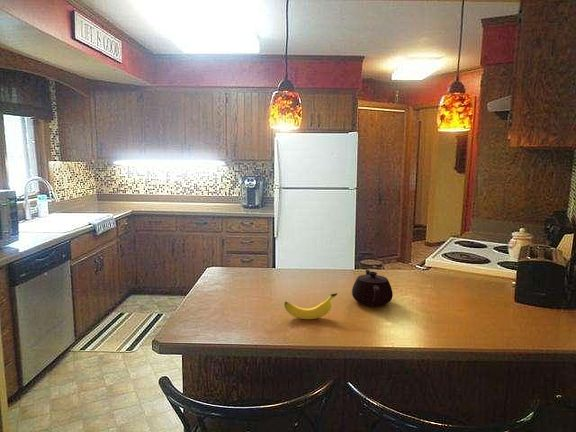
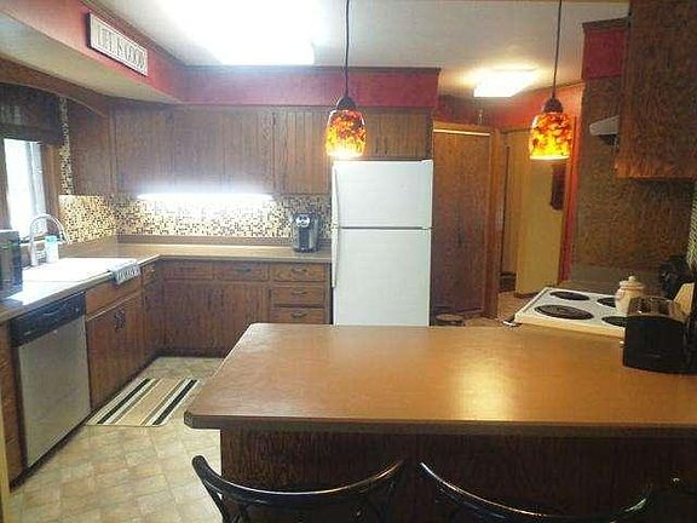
- teapot (372, 286)
- banana (310, 308)
